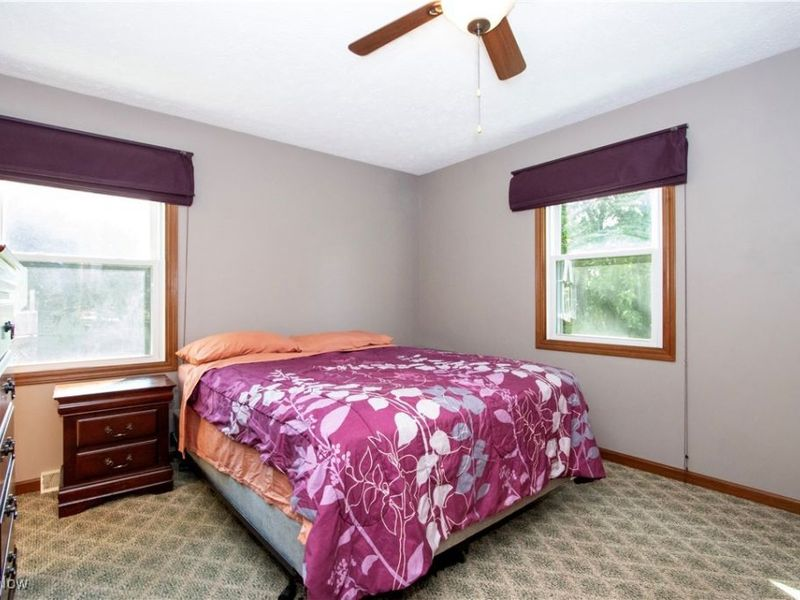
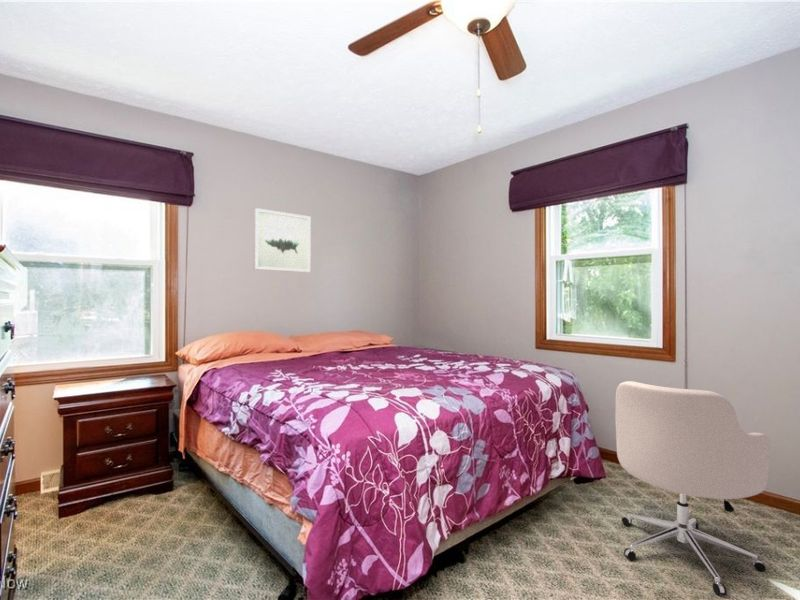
+ chair (681, 466)
+ wall art (283, 241)
